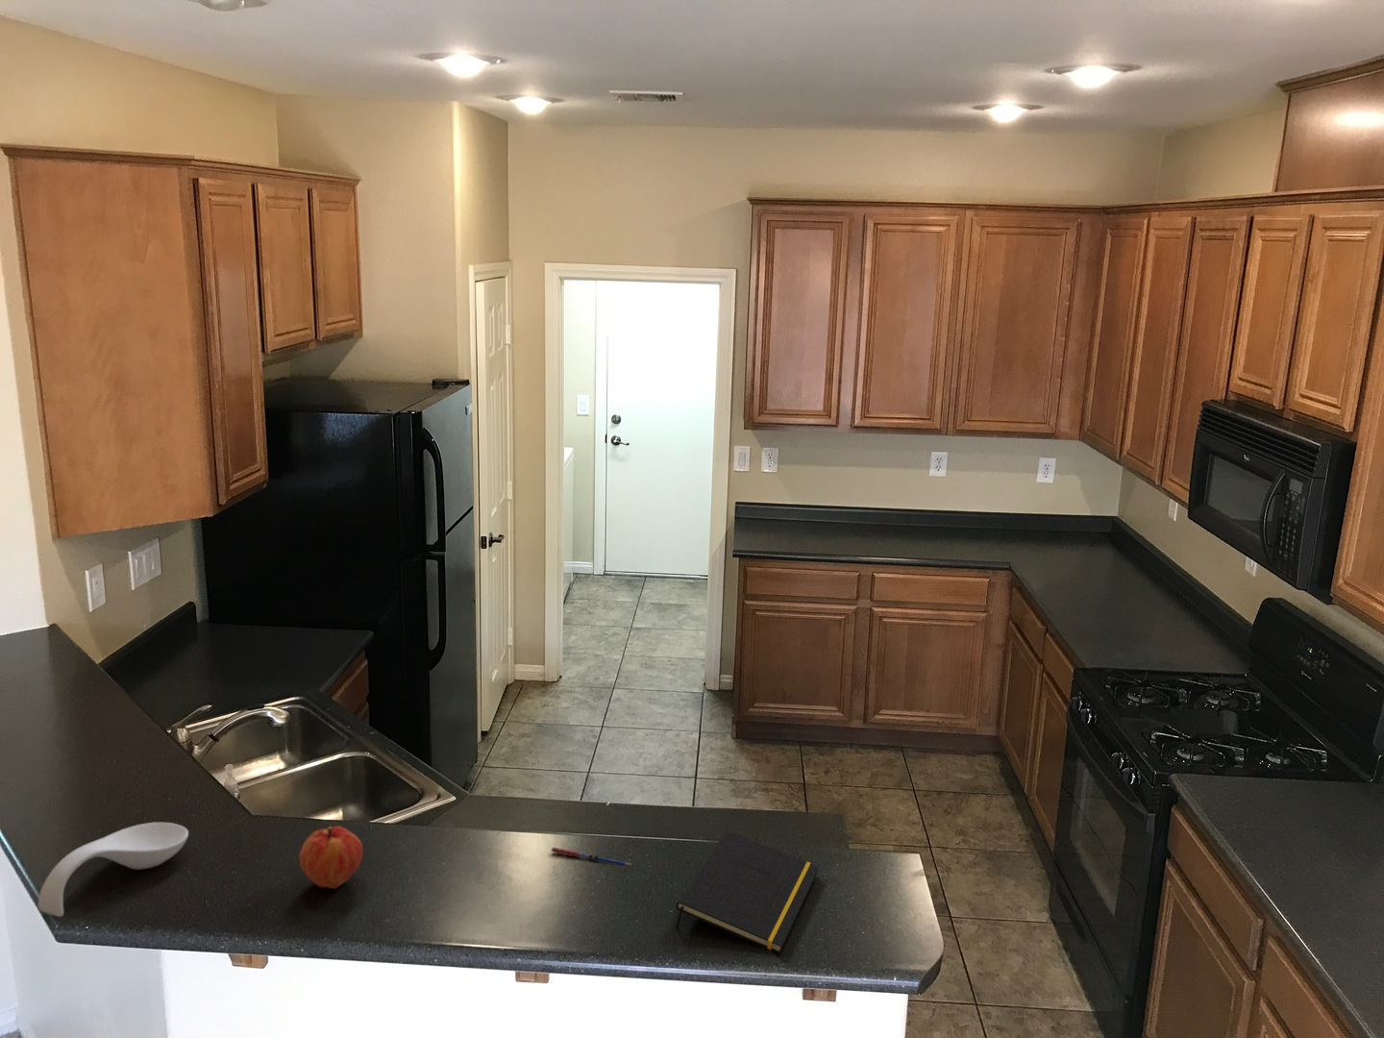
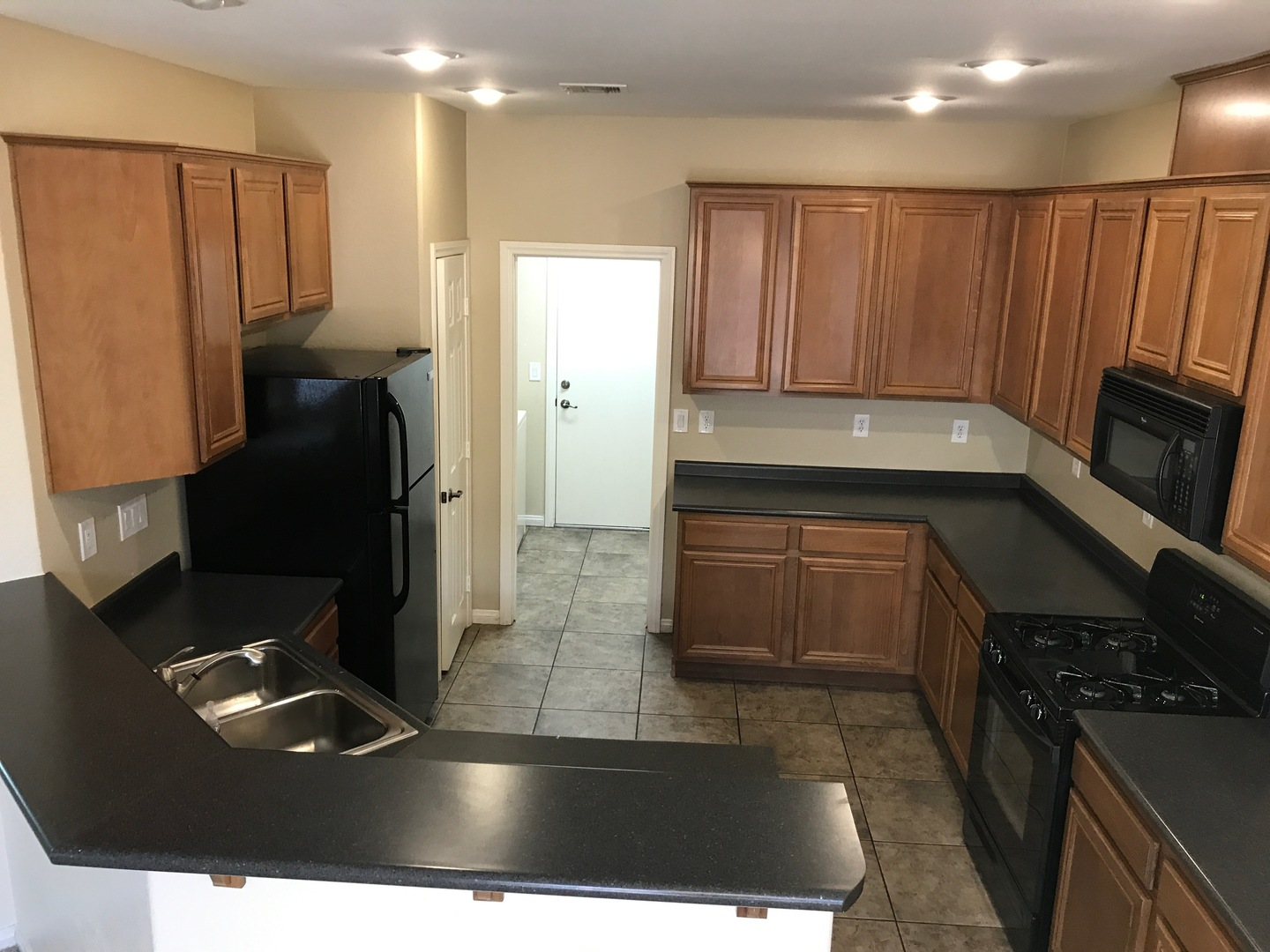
- notepad (751, 886)
- spoon rest (117, 856)
- pen (591, 856)
- fruit (330, 855)
